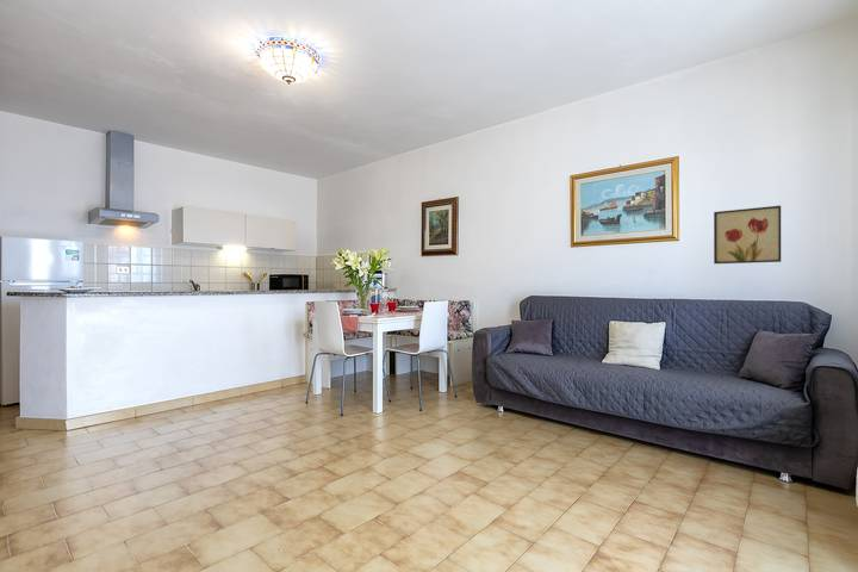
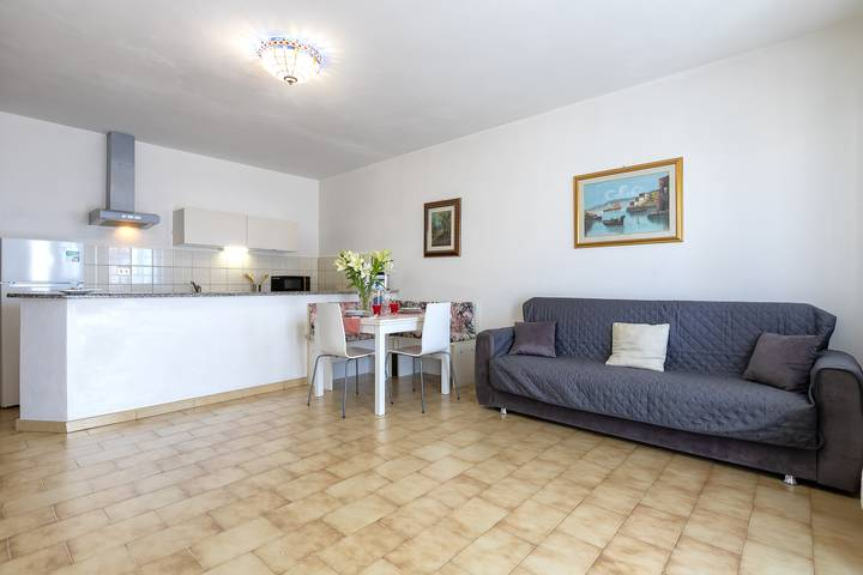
- wall art (746, 236)
